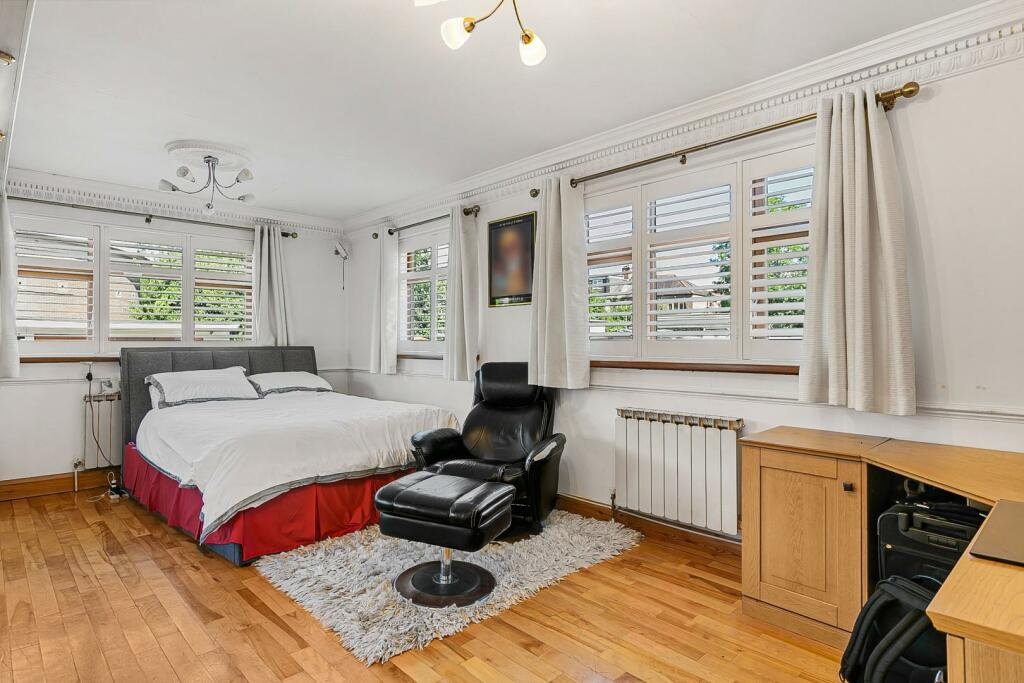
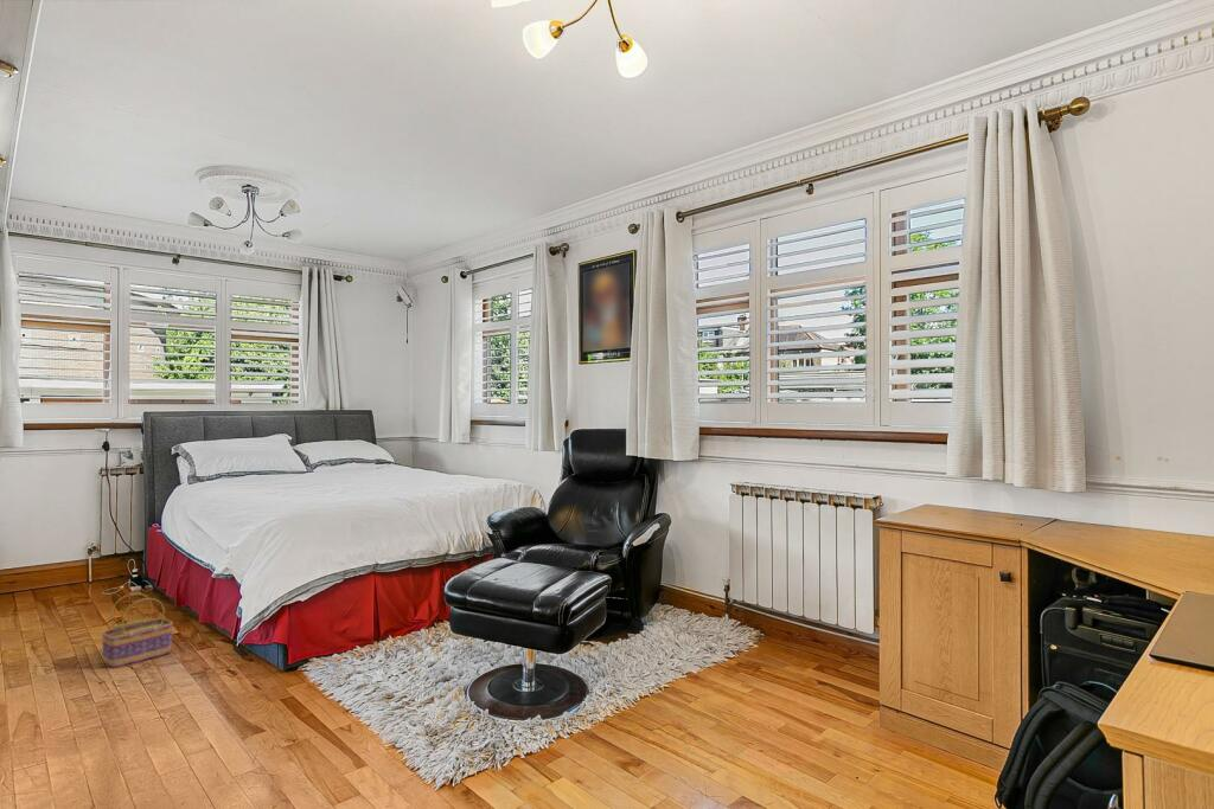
+ basket (138, 627)
